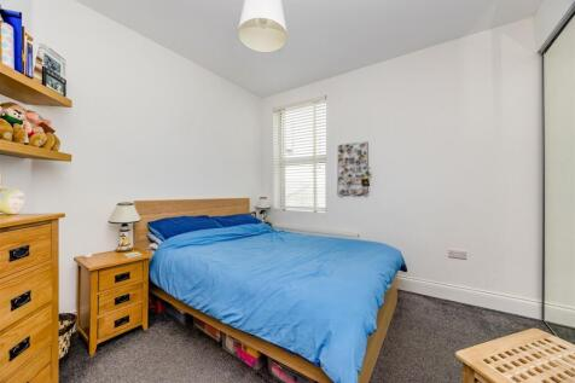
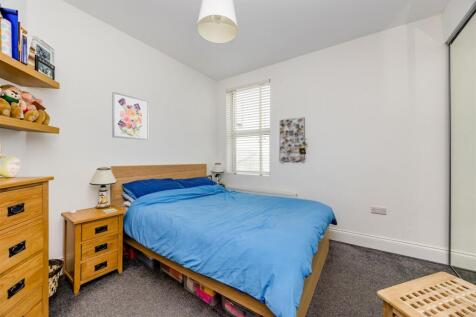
+ wall art (131, 117)
